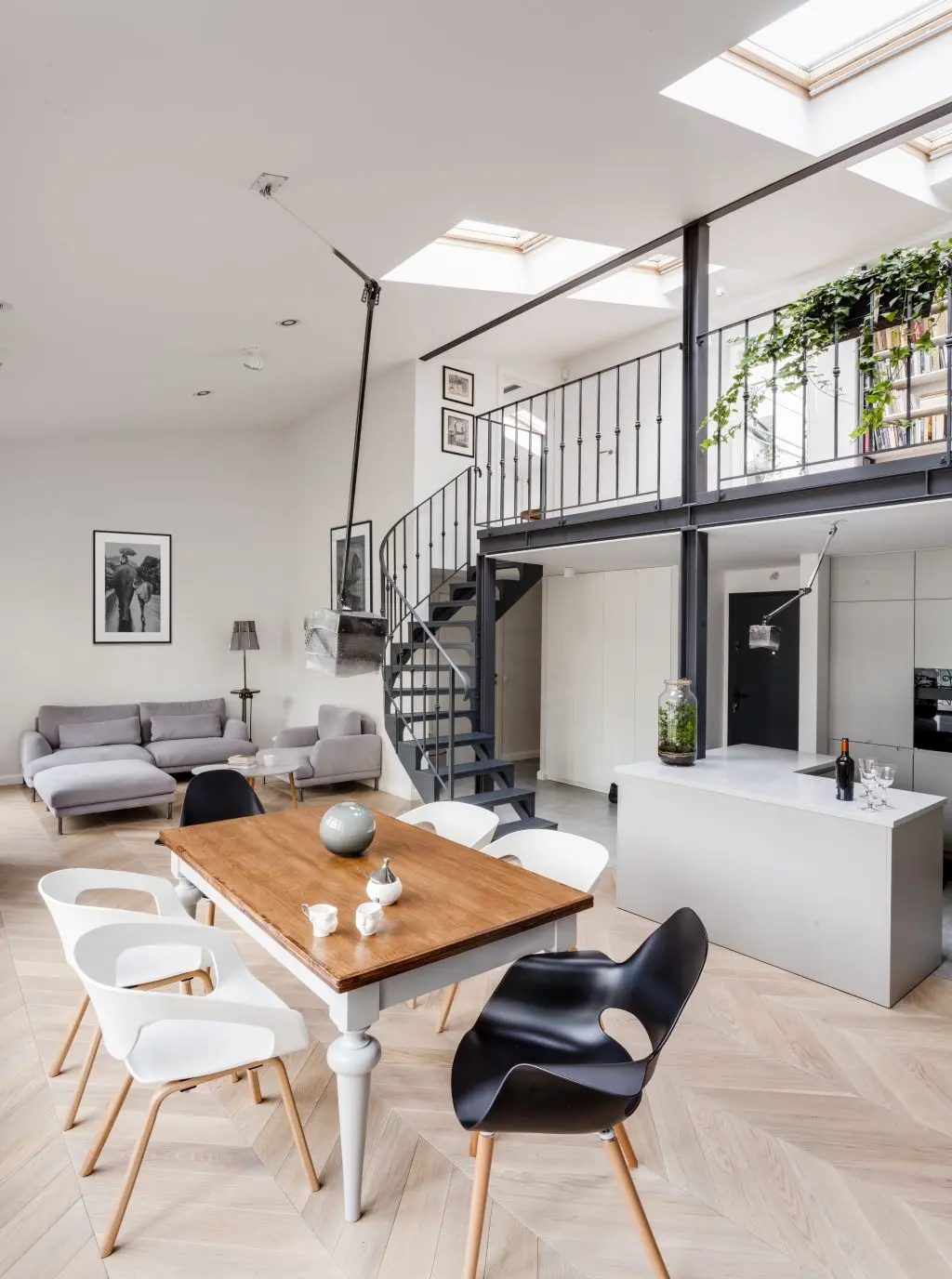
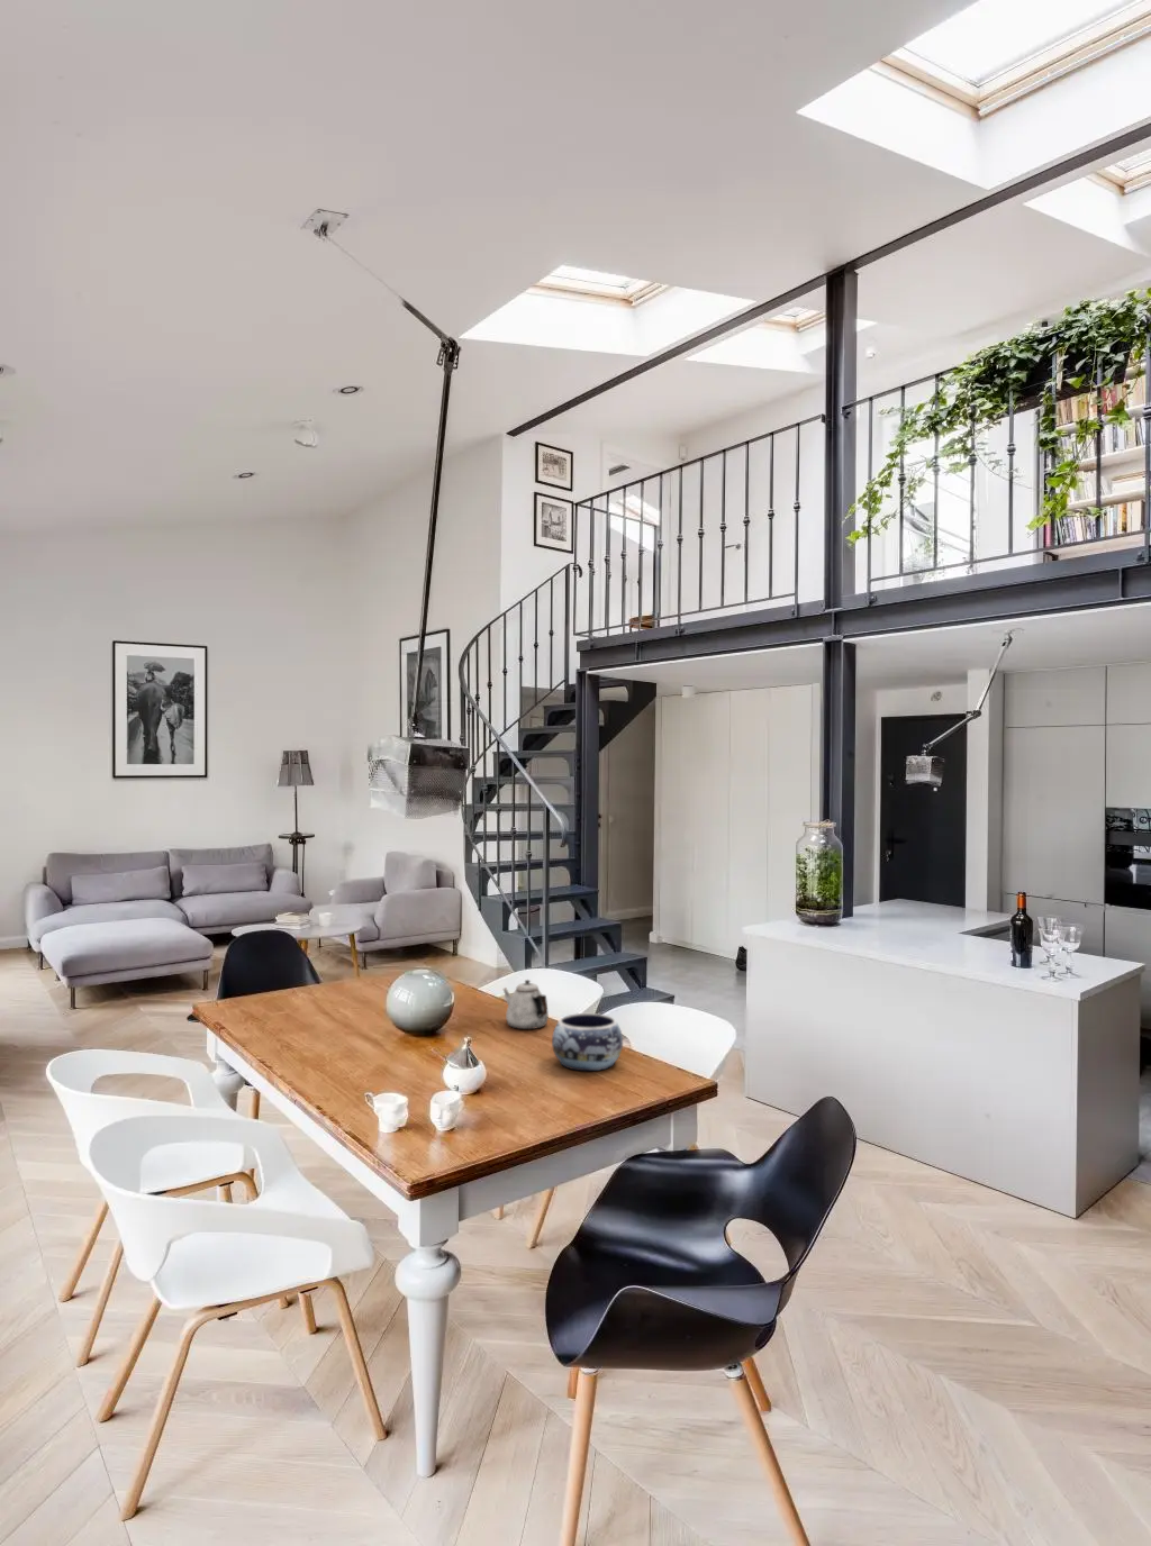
+ teapot (524, 1001)
+ decorative bowl (586, 1042)
